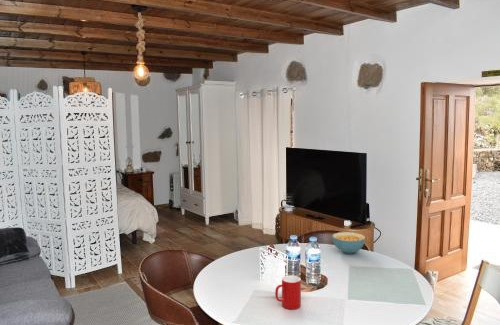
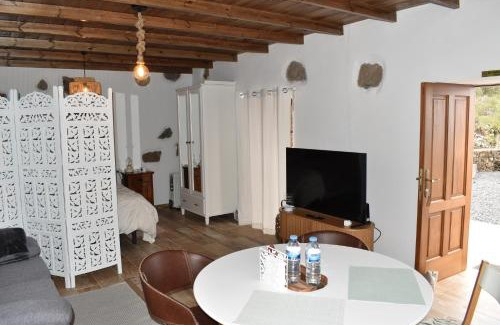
- cup (287, 292)
- cereal bowl (348, 244)
